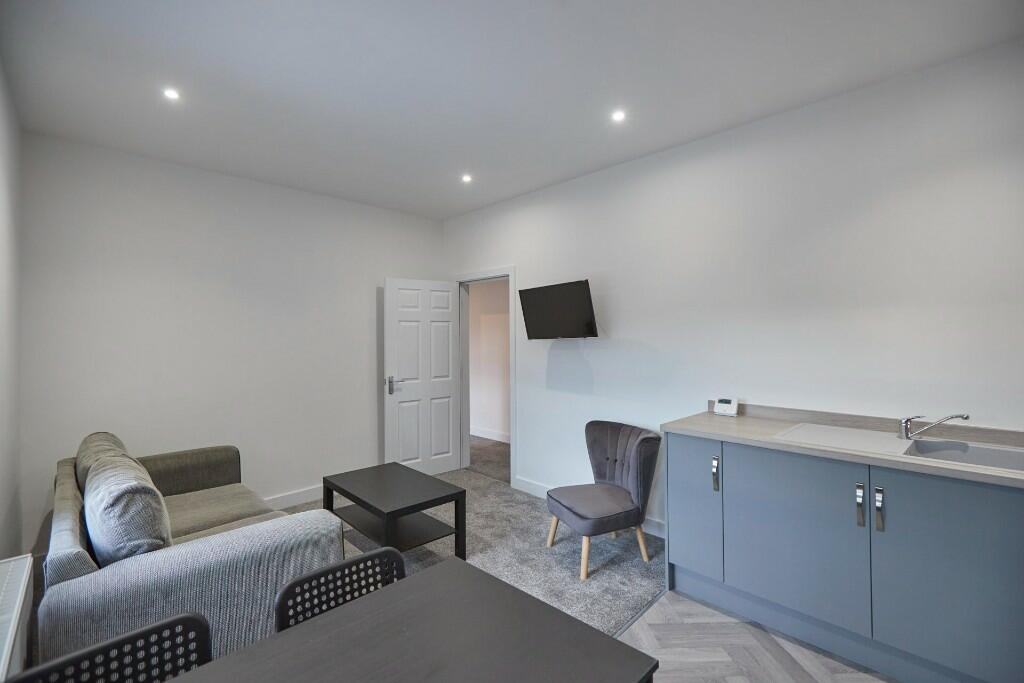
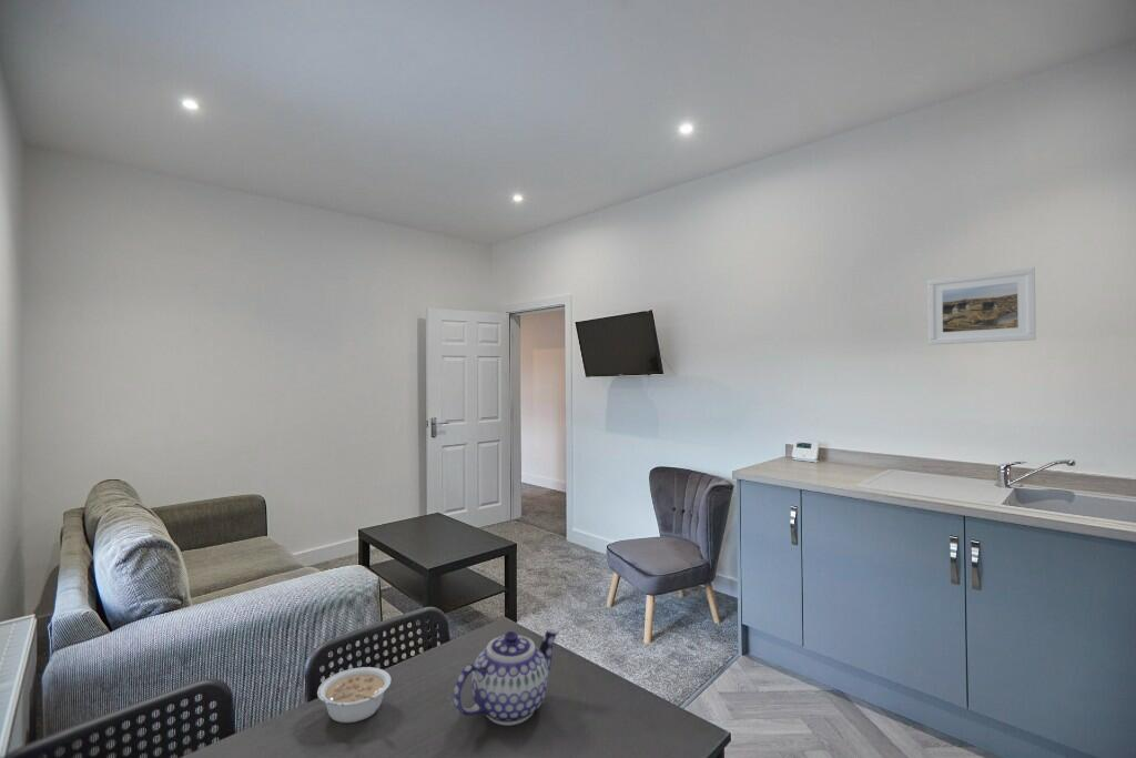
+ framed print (978, 307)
+ teapot (510, 669)
+ legume (357, 694)
